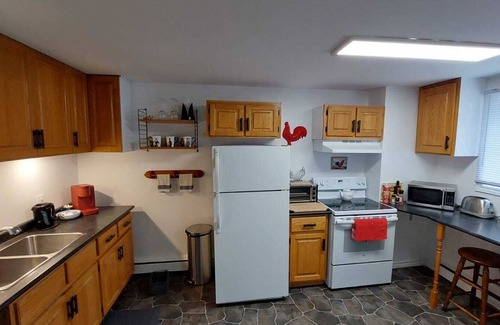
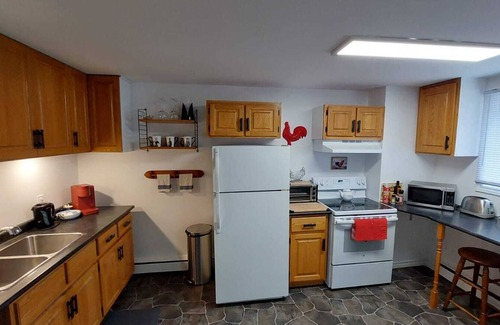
- storage bin (159, 281)
